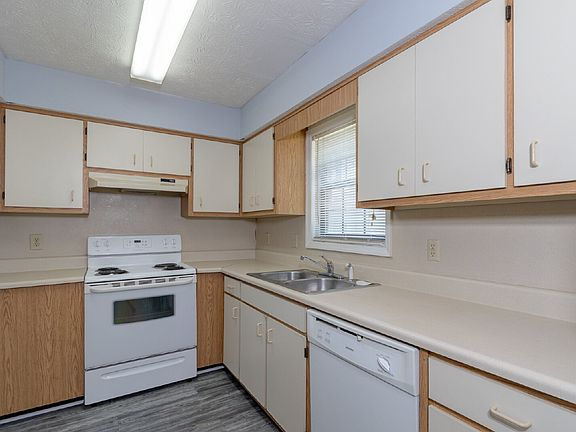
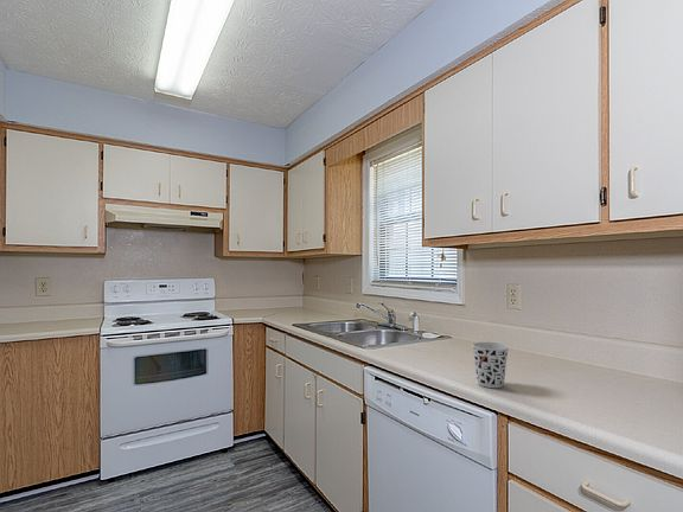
+ cup (490, 364)
